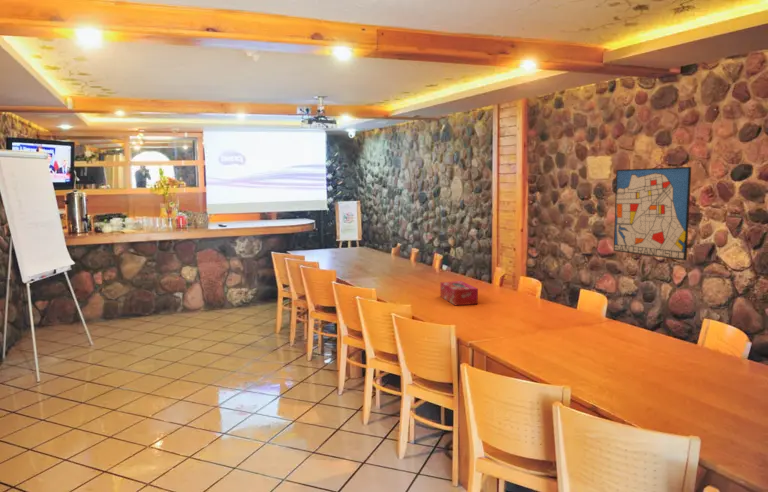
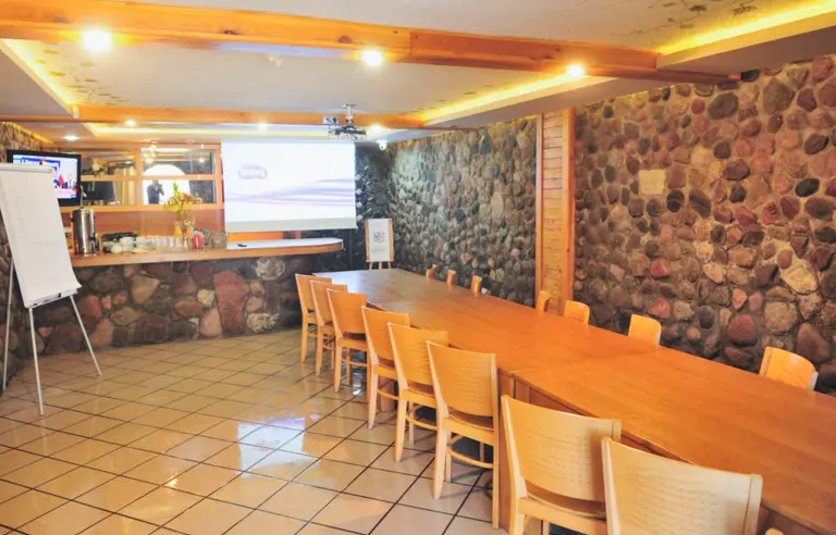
- wall art (649, 212)
- tissue box (458, 292)
